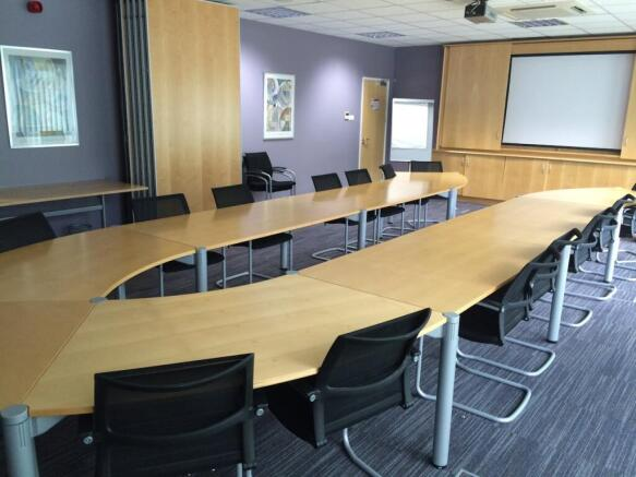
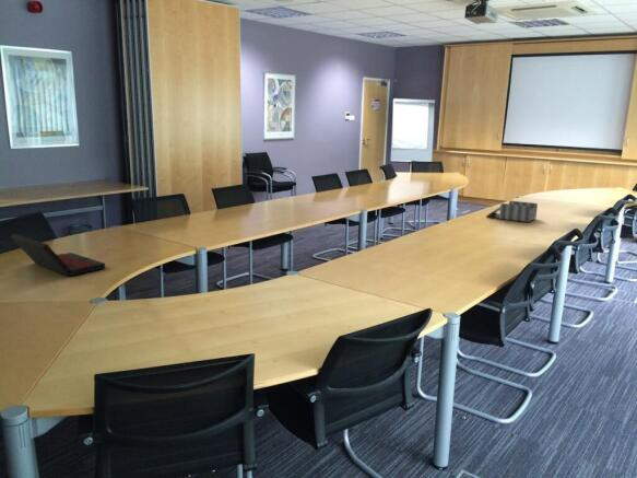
+ desk organizer (511, 210)
+ laptop (59, 254)
